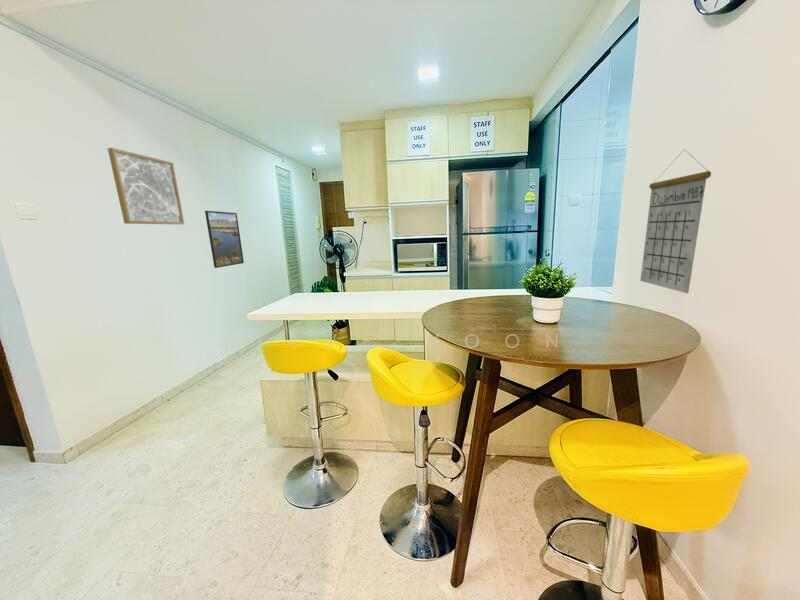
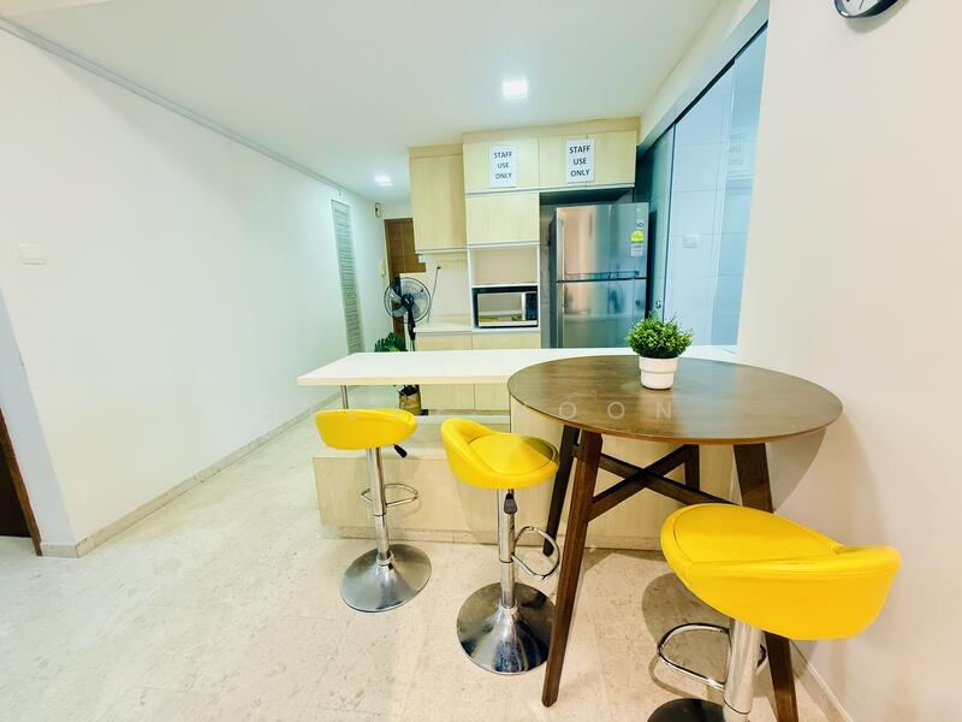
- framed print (226, 239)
- calendar (671, 221)
- wall art (150, 190)
